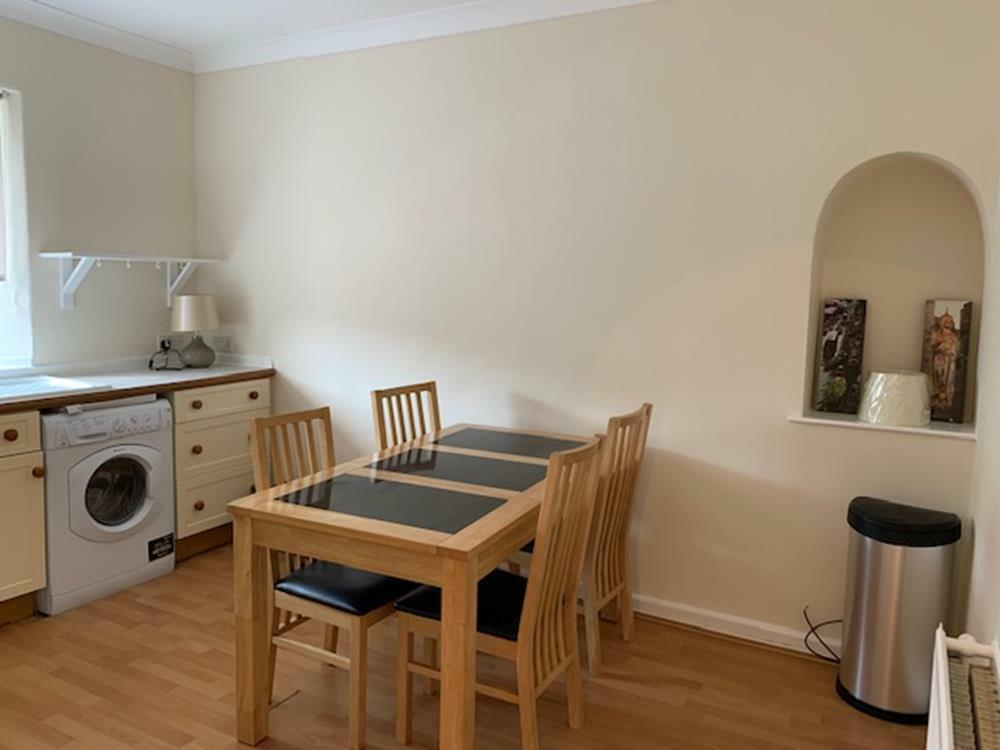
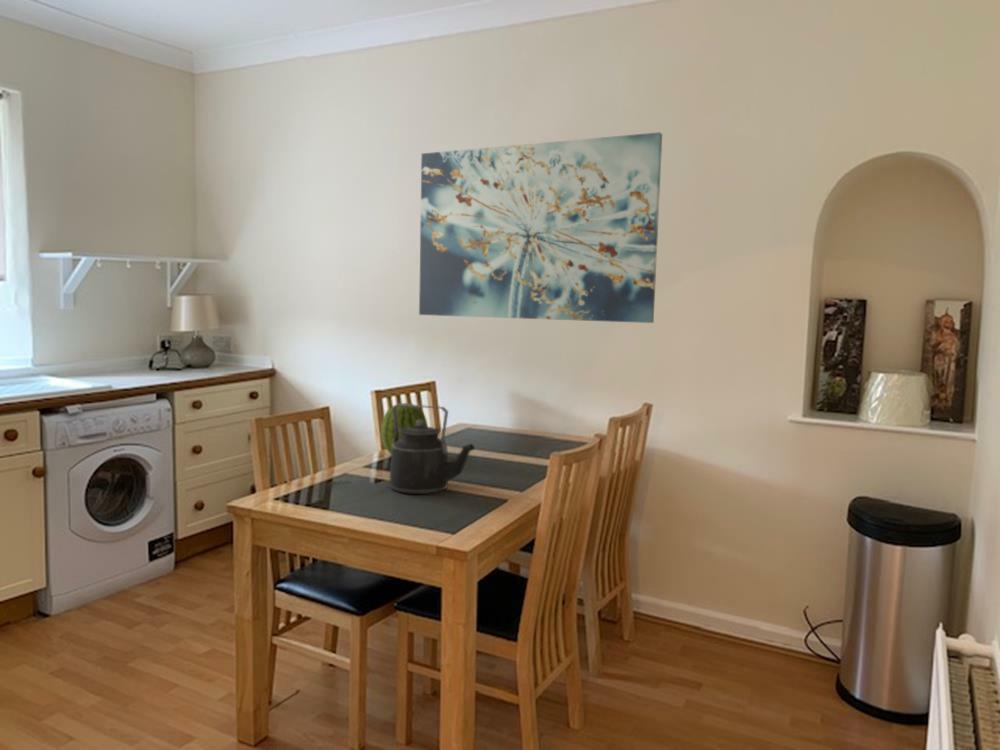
+ wall art (529, 232)
+ fruit (404, 427)
+ kettle (433, 447)
